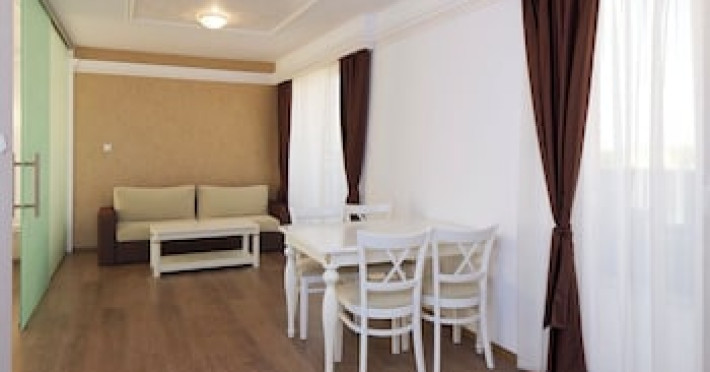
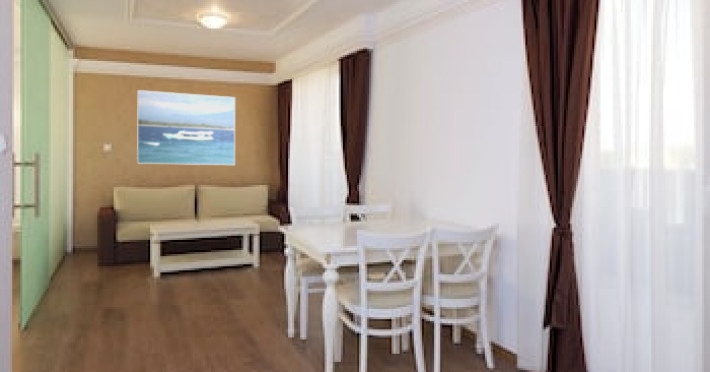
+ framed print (188, 129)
